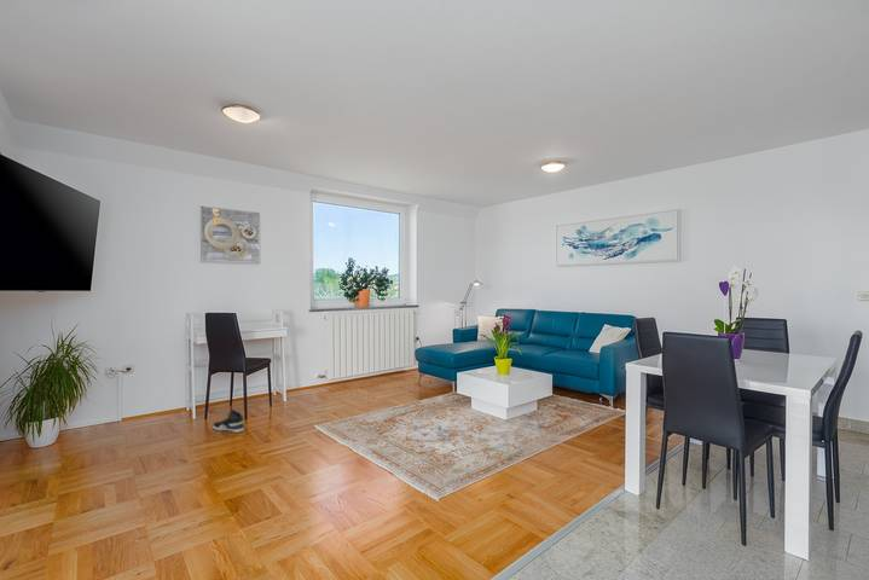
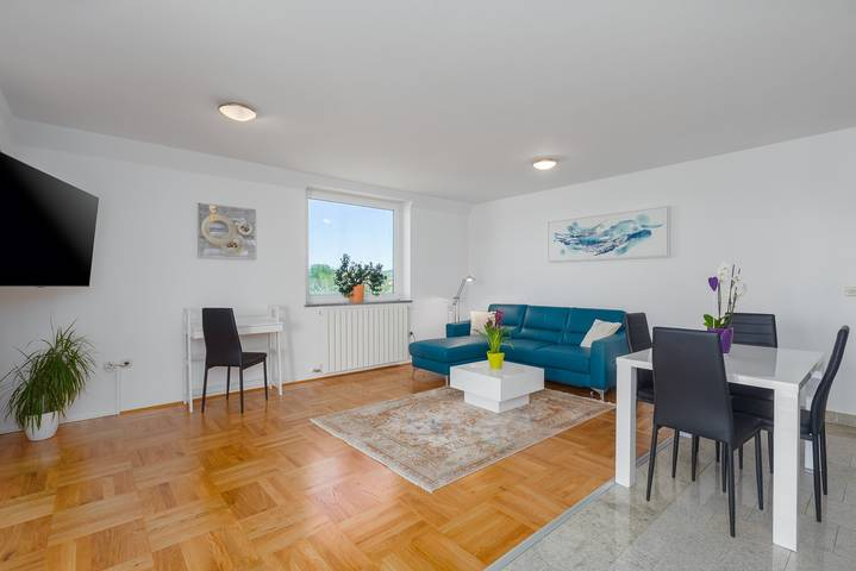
- sneaker (228, 419)
